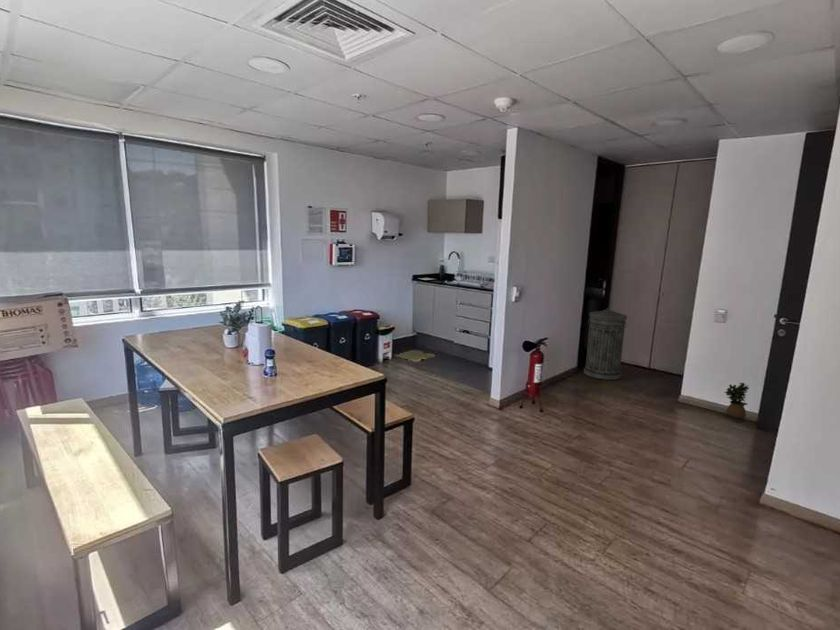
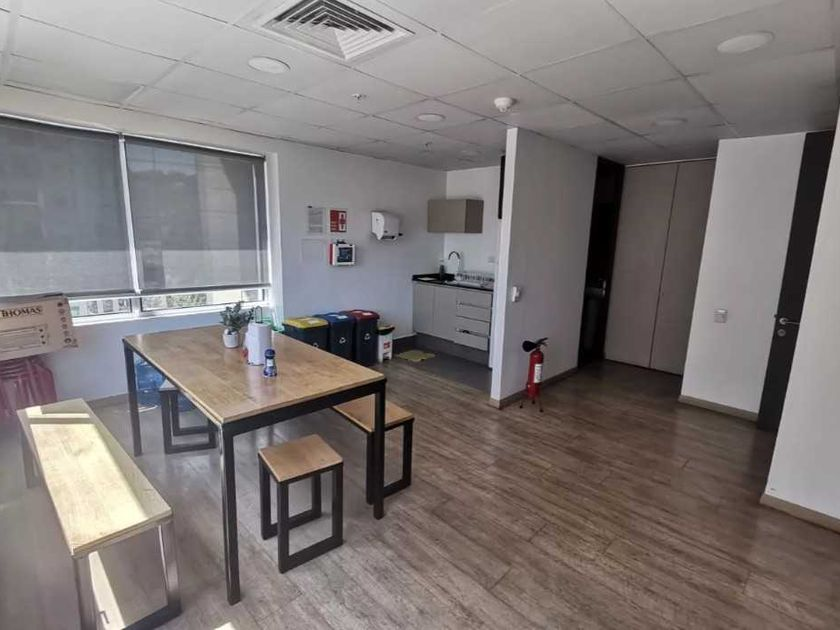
- potted plant (735, 400)
- trash can (605, 341)
